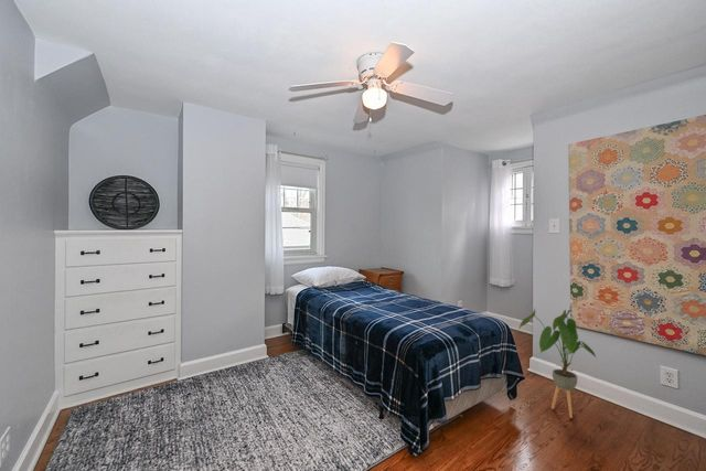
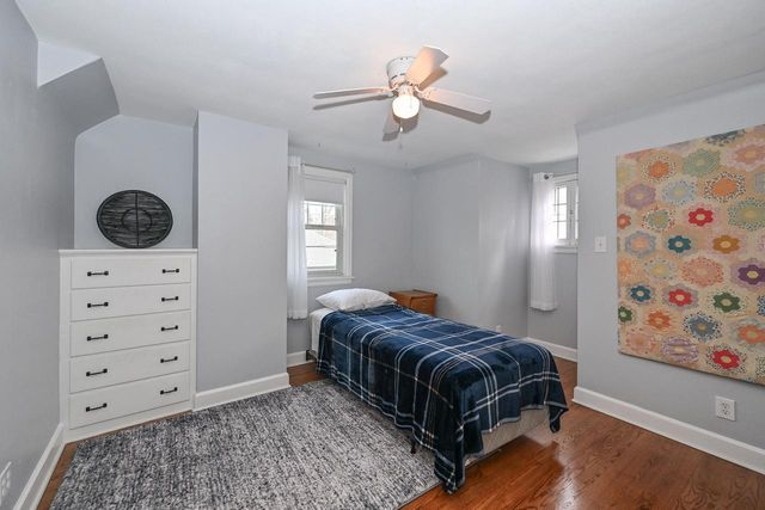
- house plant (560, 361)
